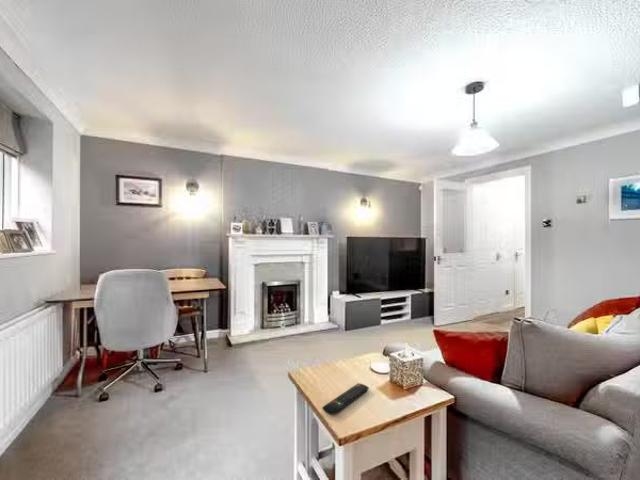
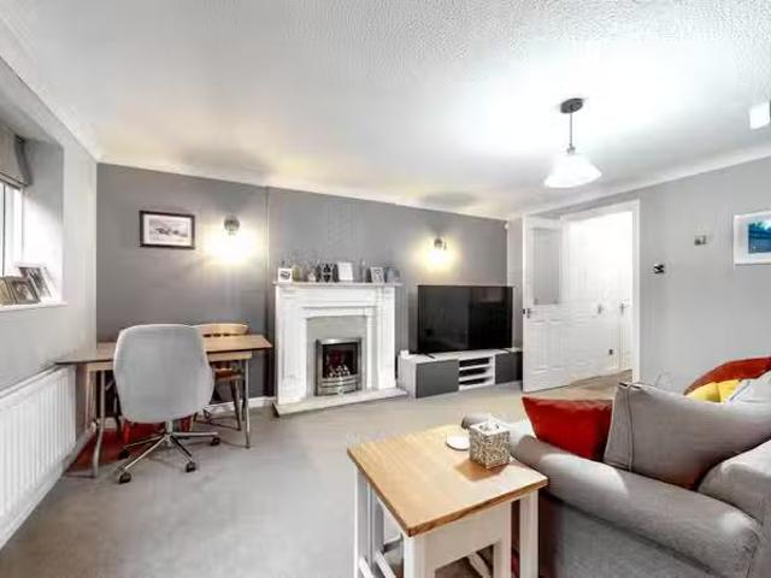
- remote control (347, 397)
